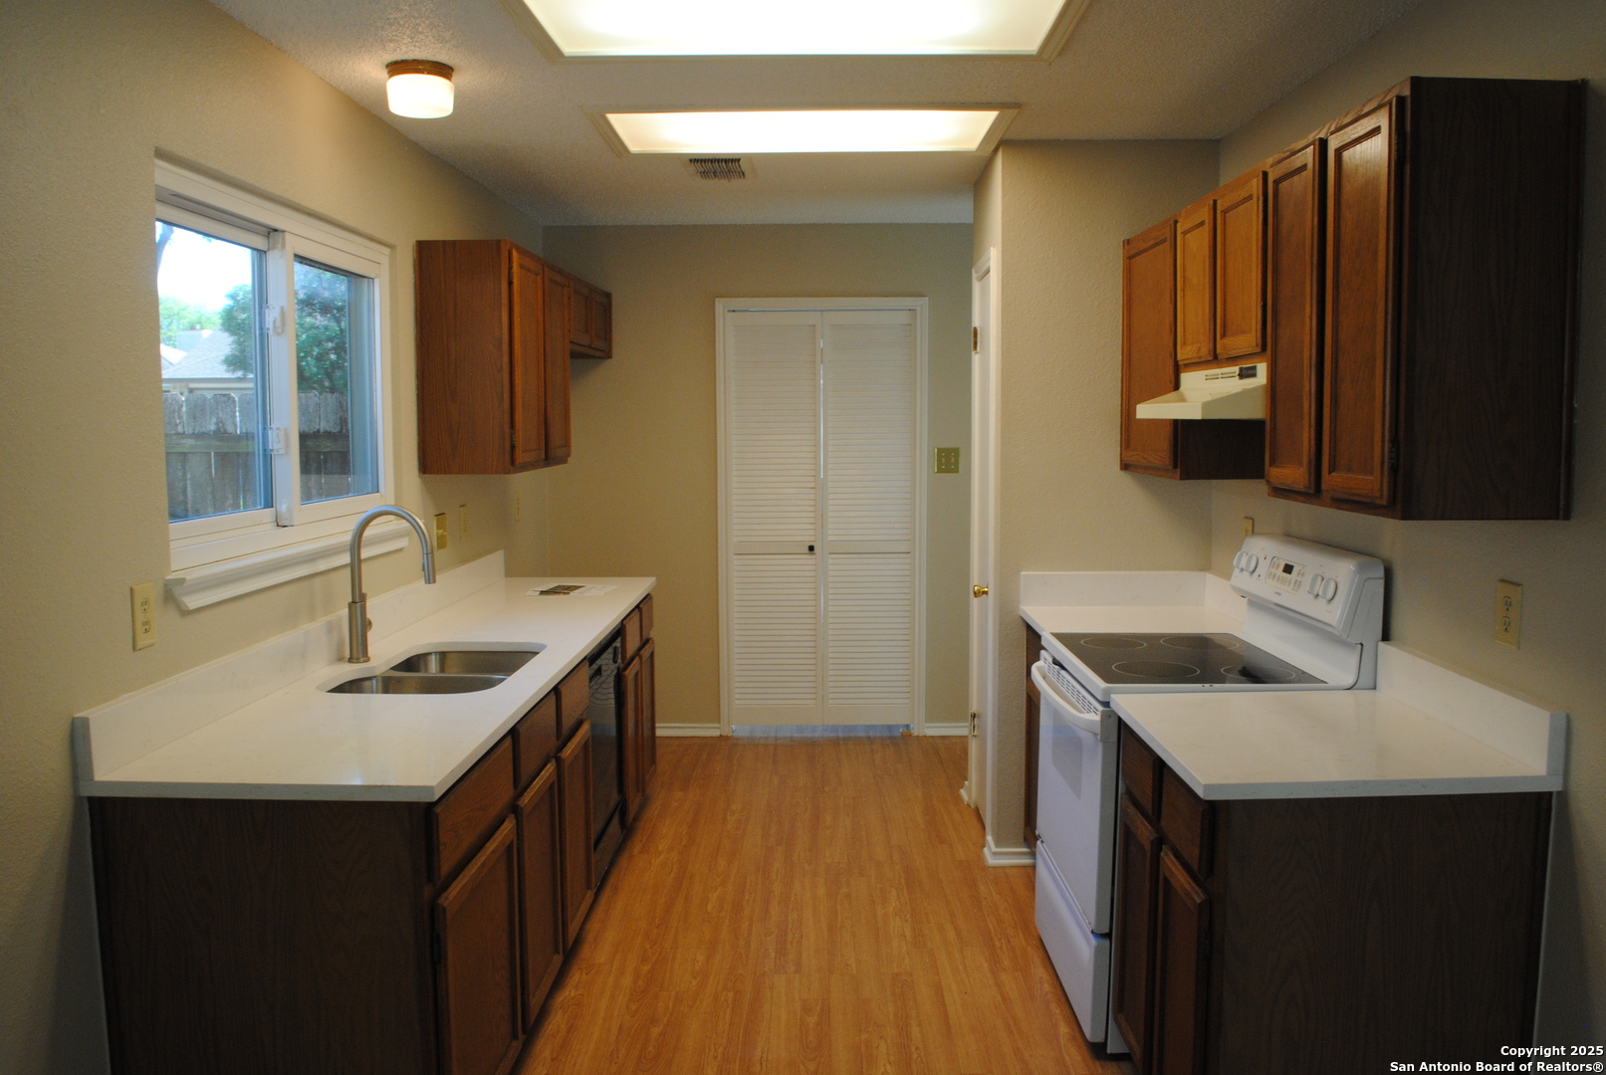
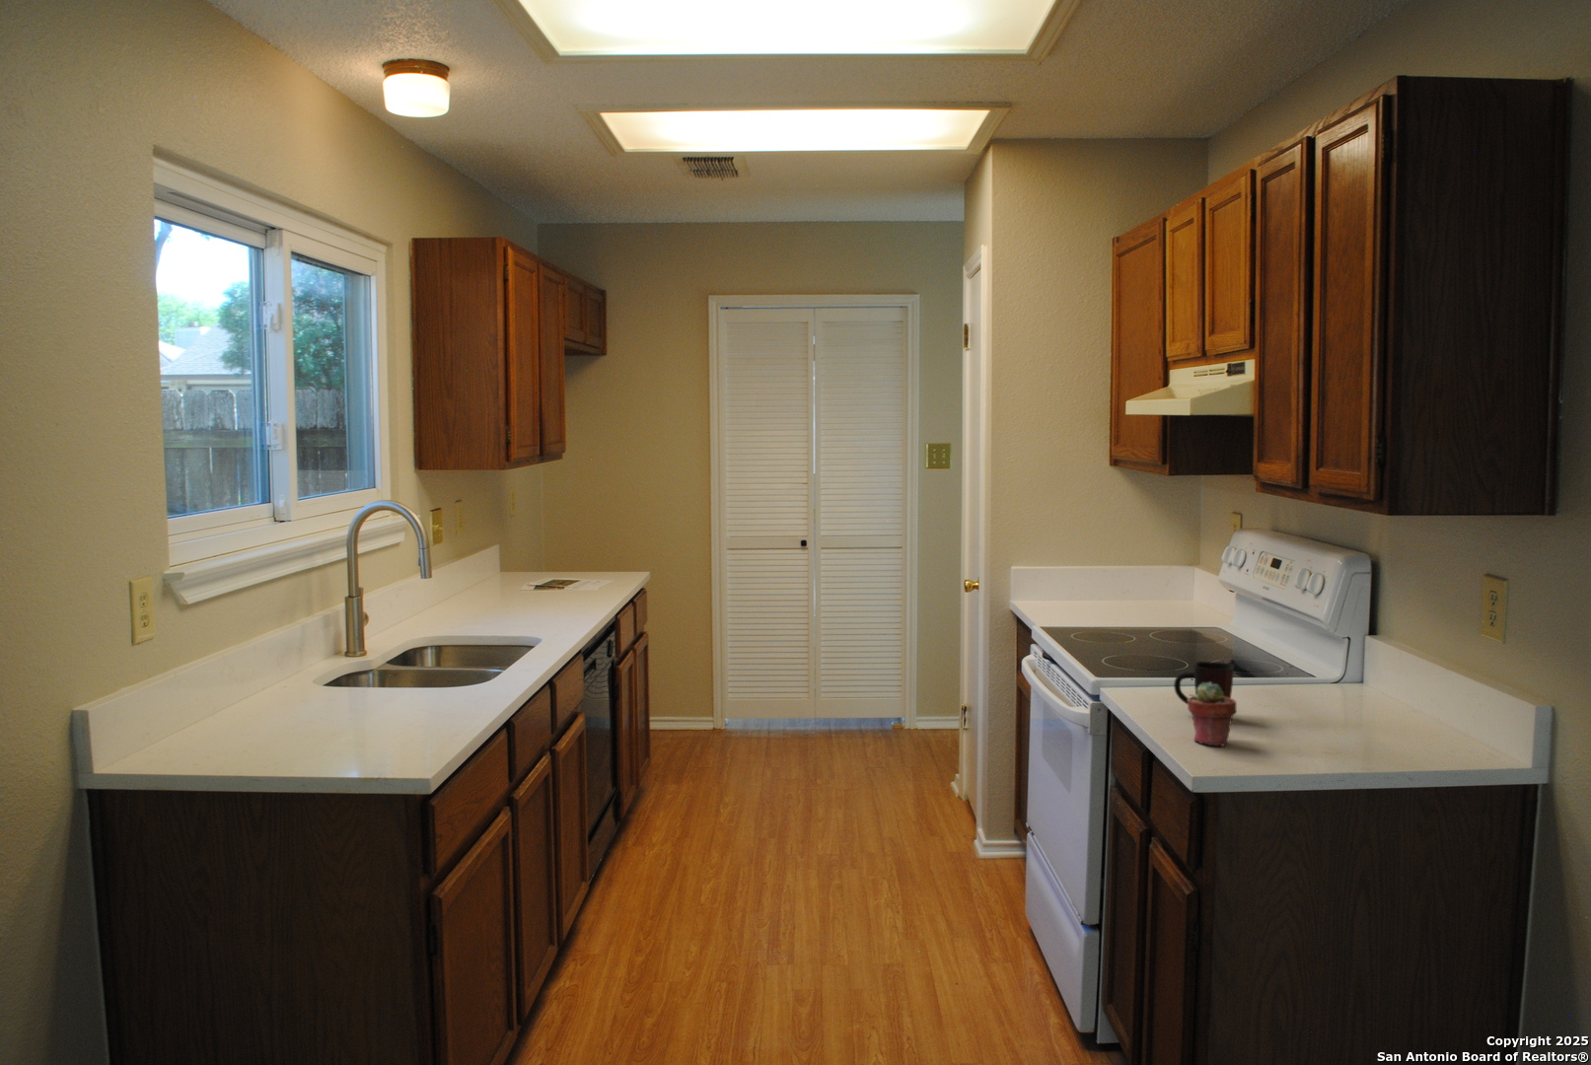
+ potted succulent (1212, 712)
+ mug (1206, 683)
